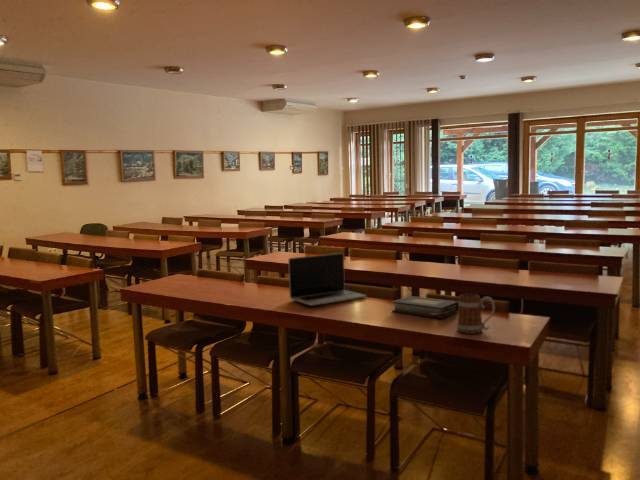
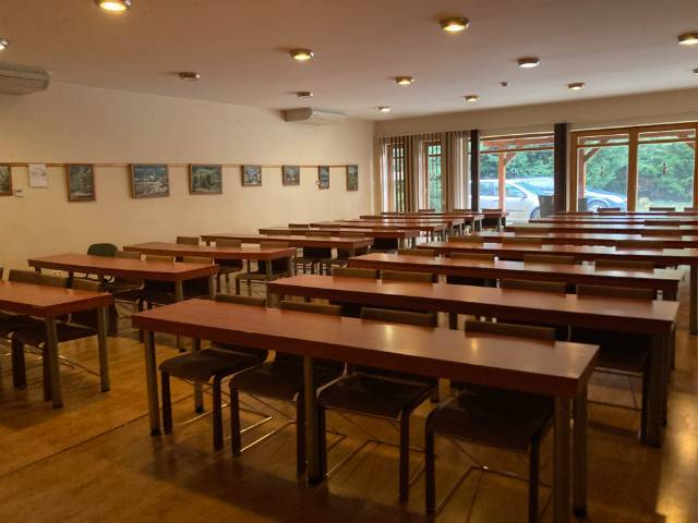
- laptop (327, 278)
- mug (475, 313)
- book (423, 306)
